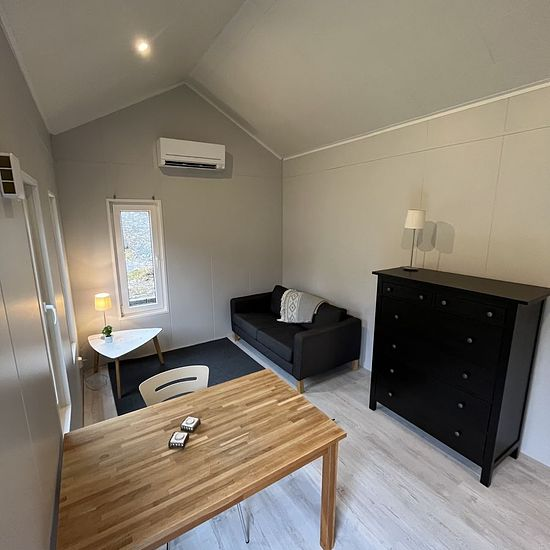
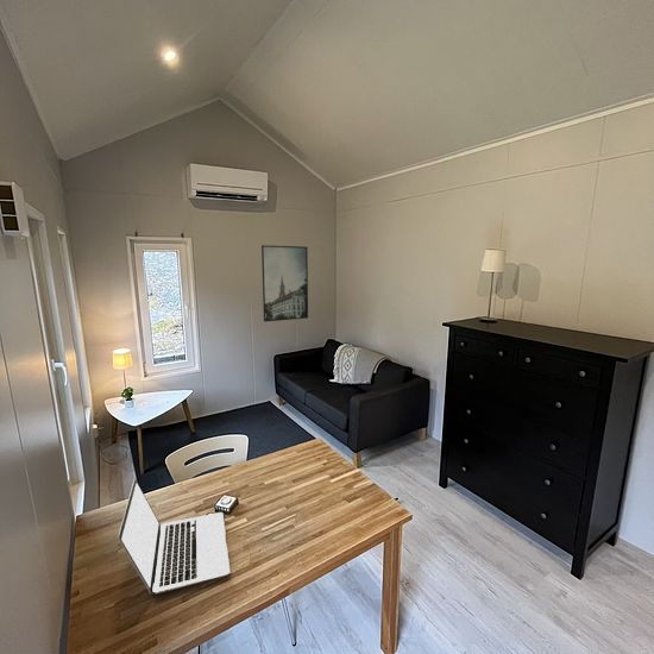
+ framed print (285, 283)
+ laptop (178, 523)
